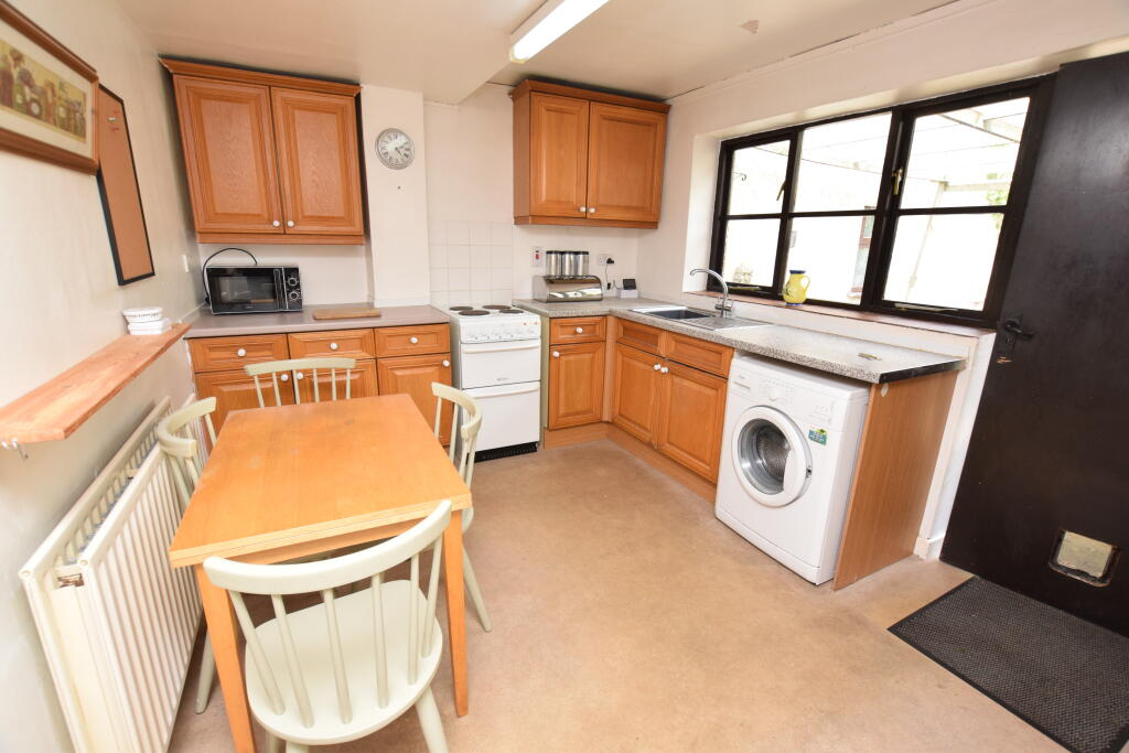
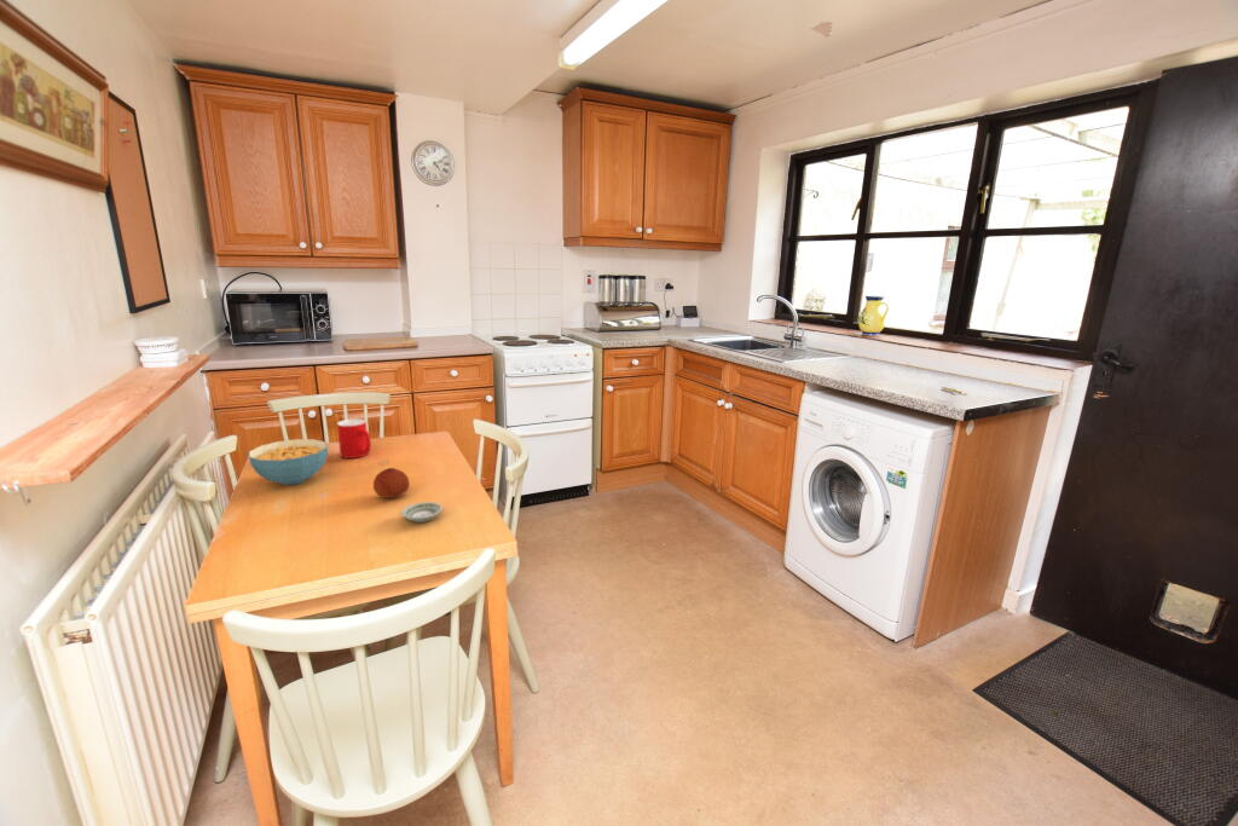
+ fruit (391, 483)
+ cereal bowl (290, 464)
+ cup (357, 439)
+ saucer (422, 513)
